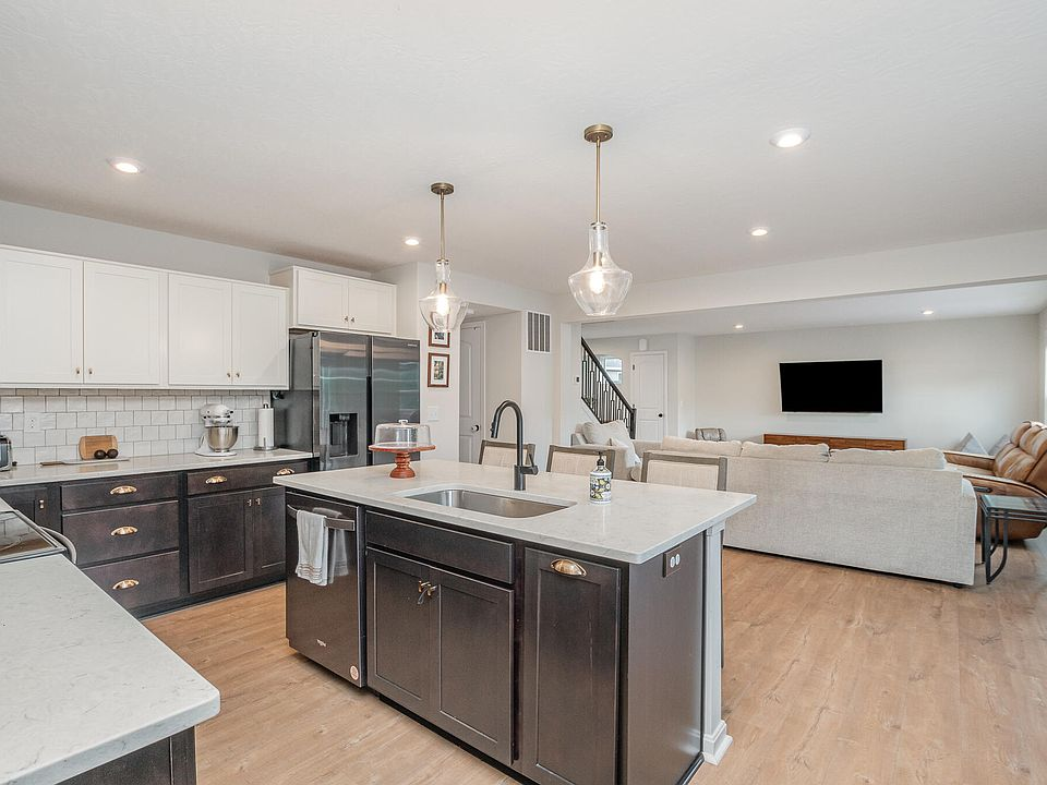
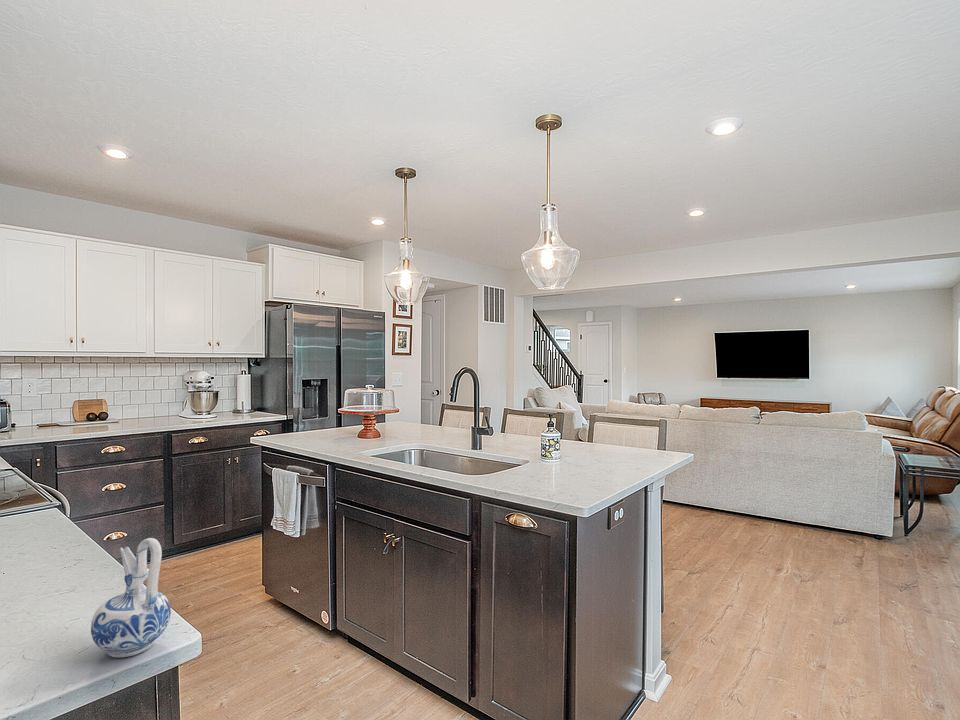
+ ceramic pitcher (132, 592)
